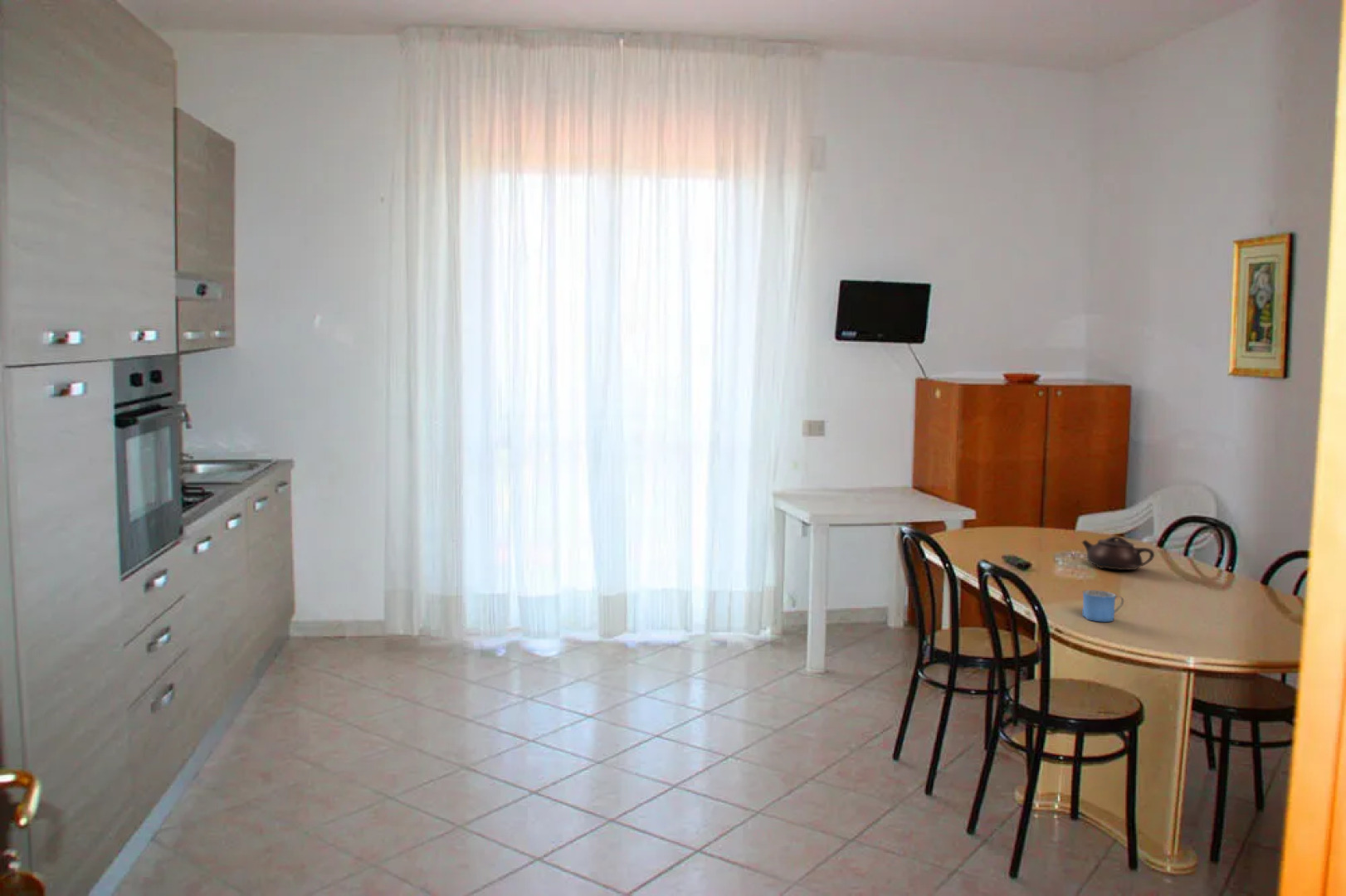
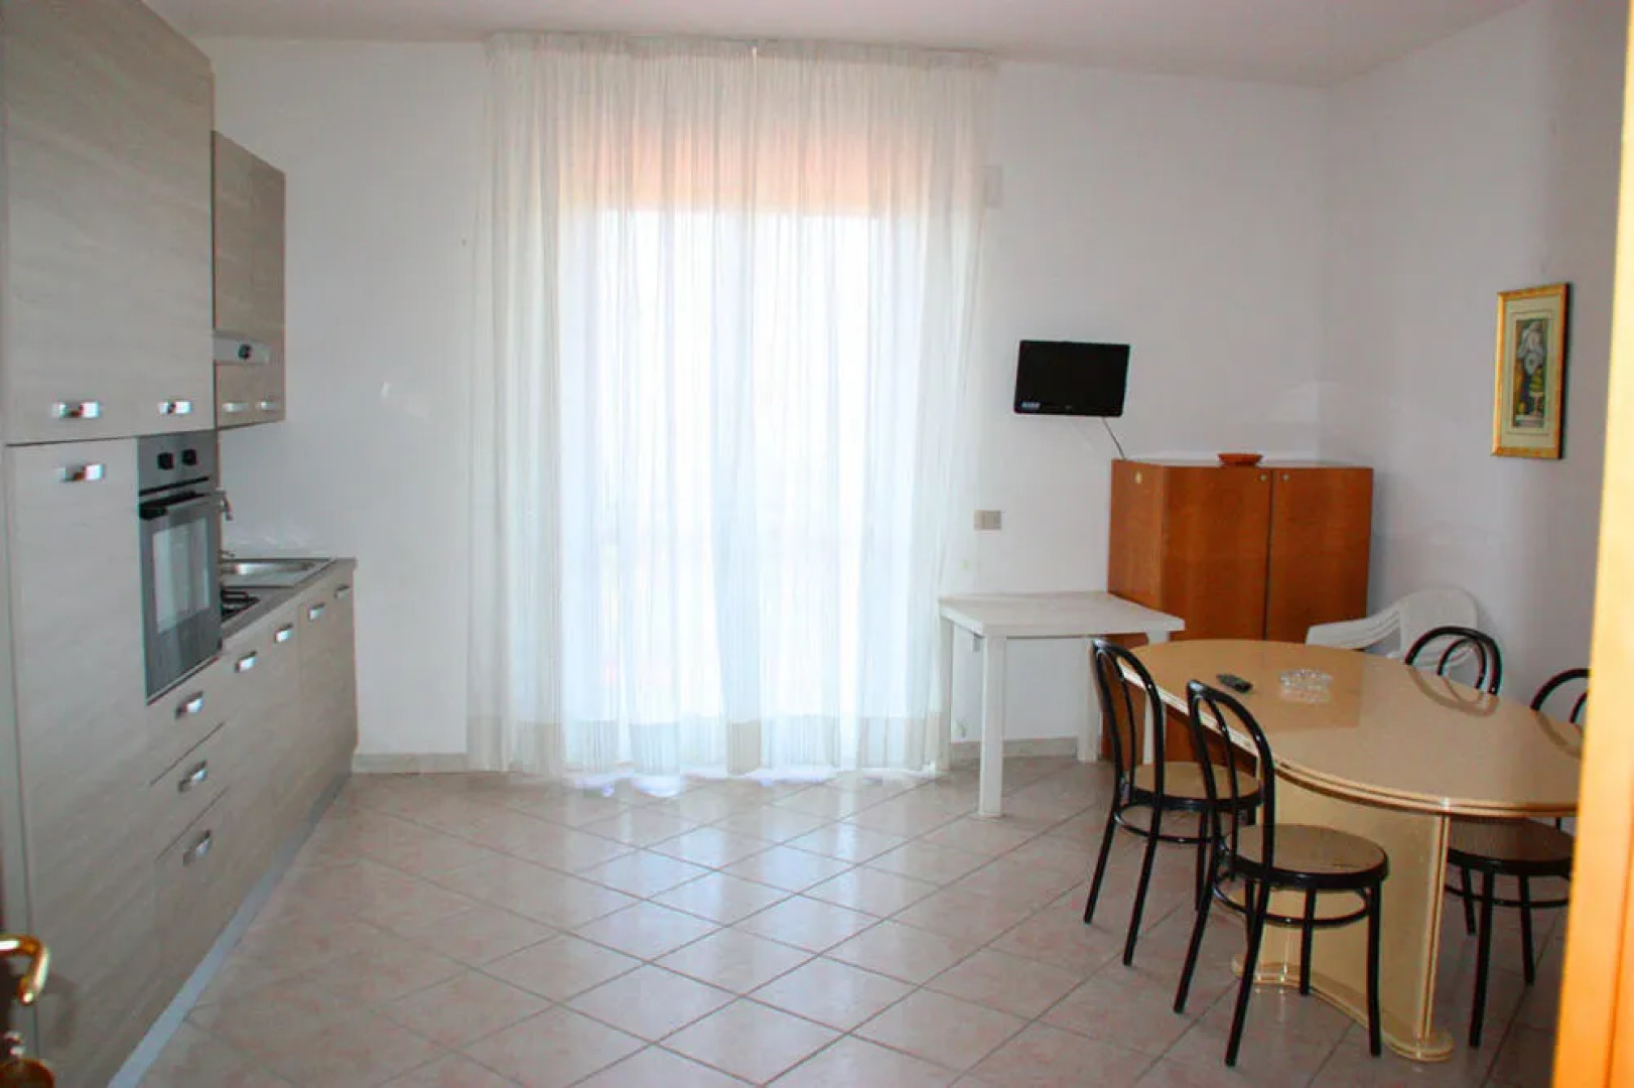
- teapot (1115, 552)
- mug (1103, 606)
